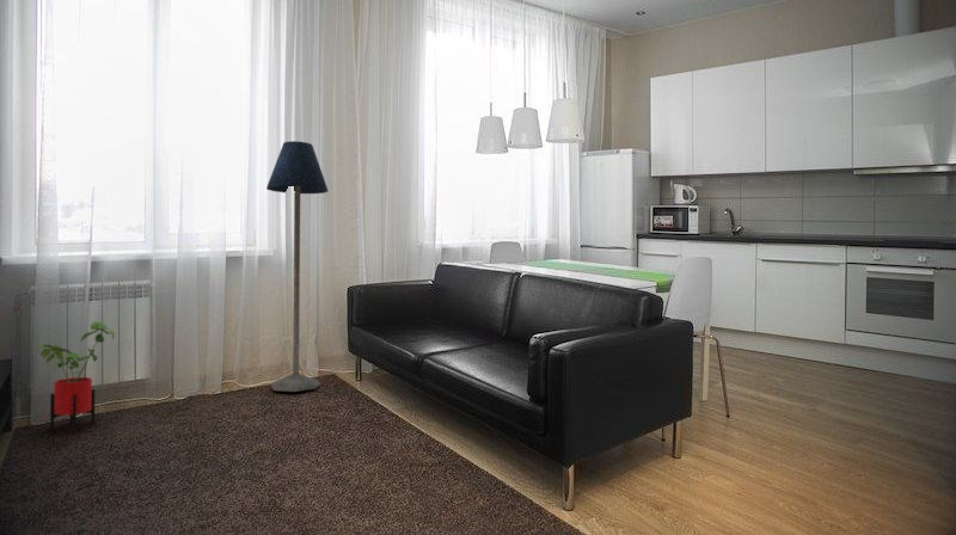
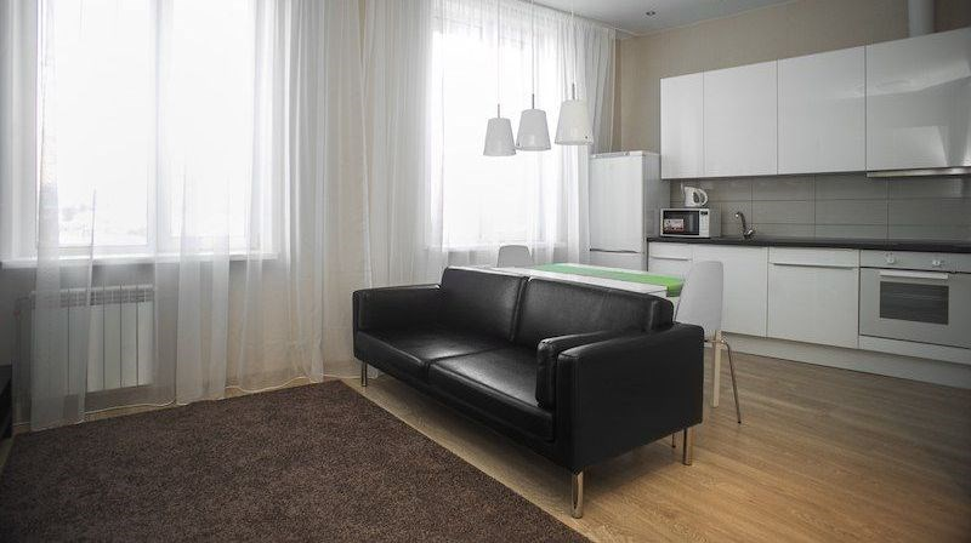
- floor lamp (296, 265)
- house plant (79, 374)
